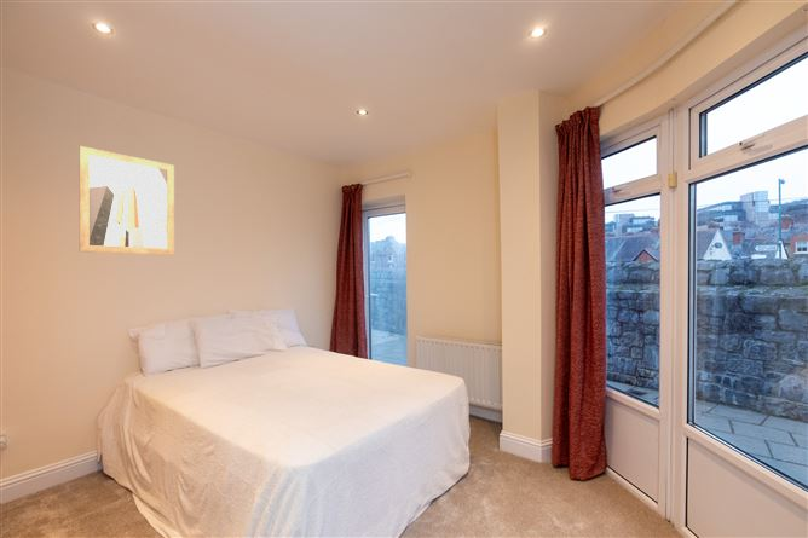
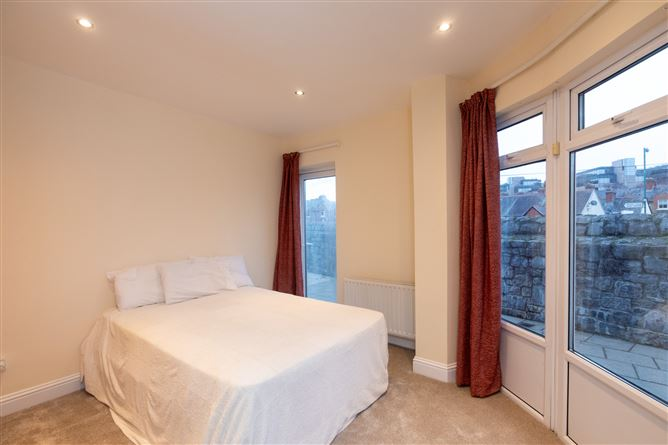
- wall art (131, 204)
